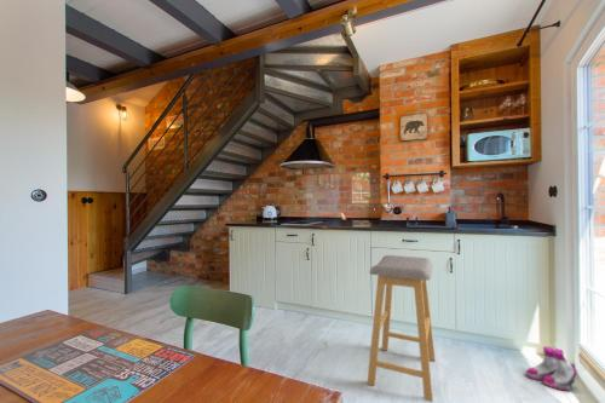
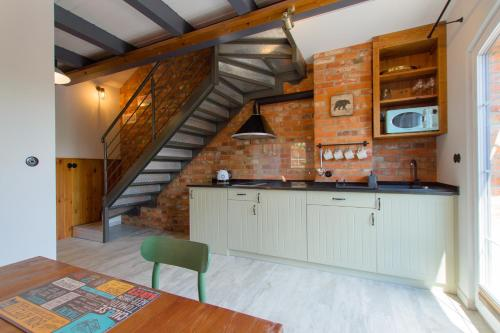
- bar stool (390, 316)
- boots (551, 363)
